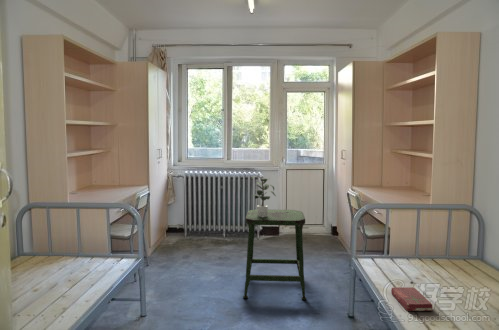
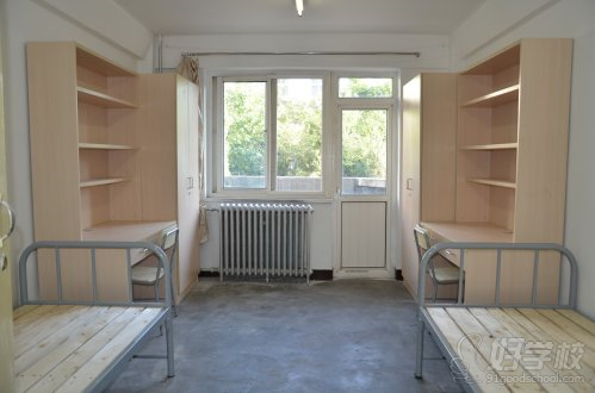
- stool (274, 259)
- book (410, 298)
- potted plant (265, 196)
